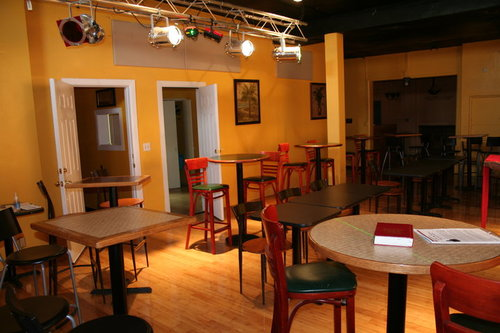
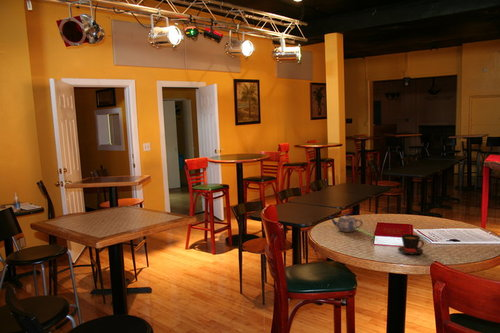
+ teapot (345, 221)
+ teacup (411, 244)
